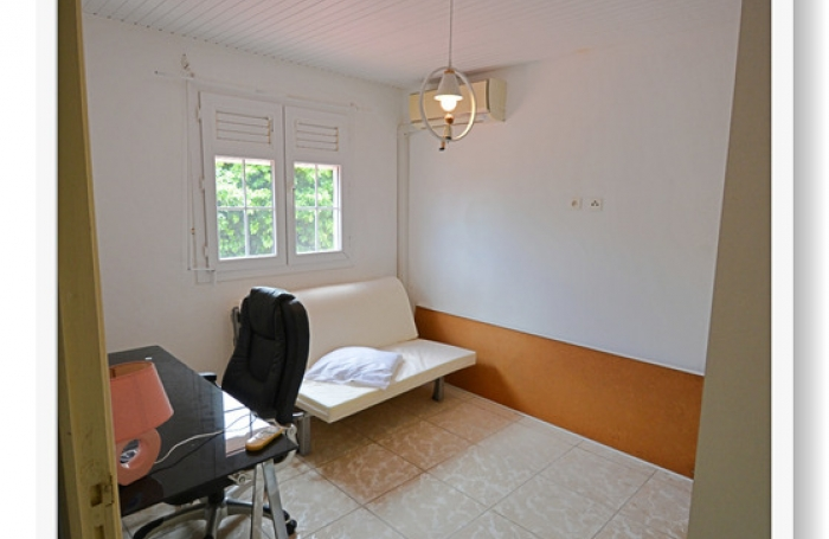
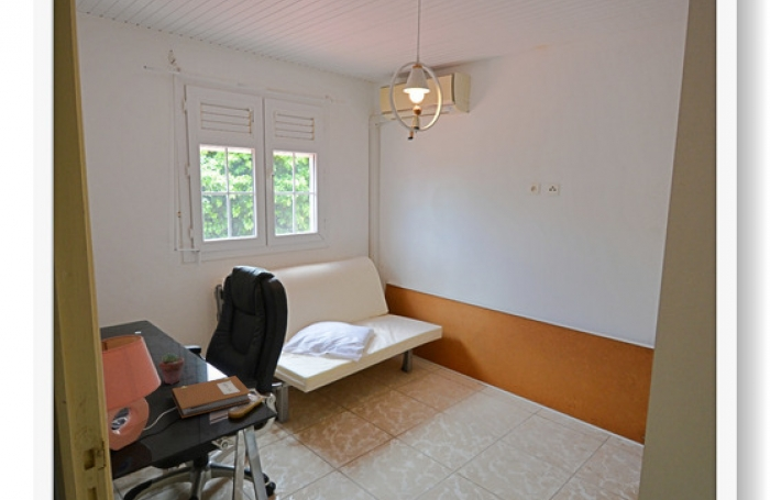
+ notebook (212, 393)
+ potted succulent (172, 366)
